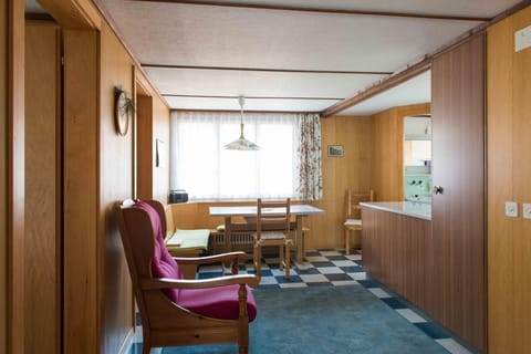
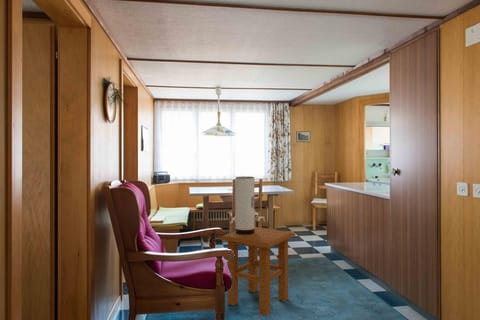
+ side table (257, 267)
+ table lamp (244, 204)
